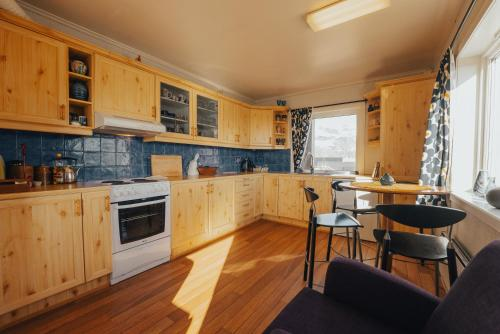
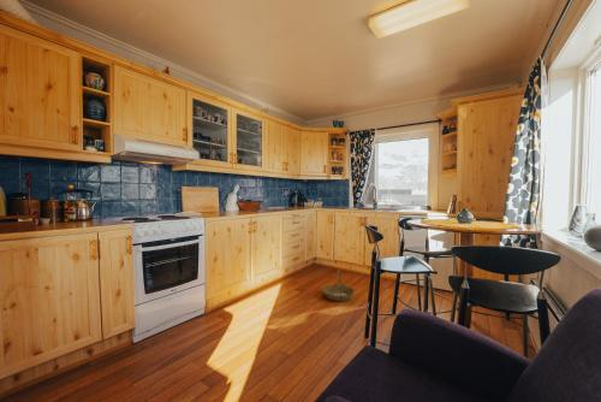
+ basket (338, 282)
